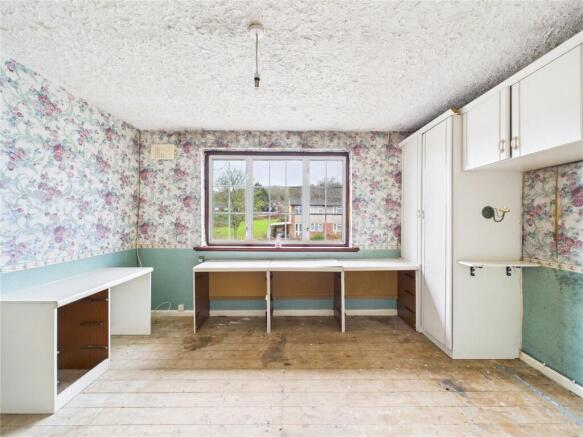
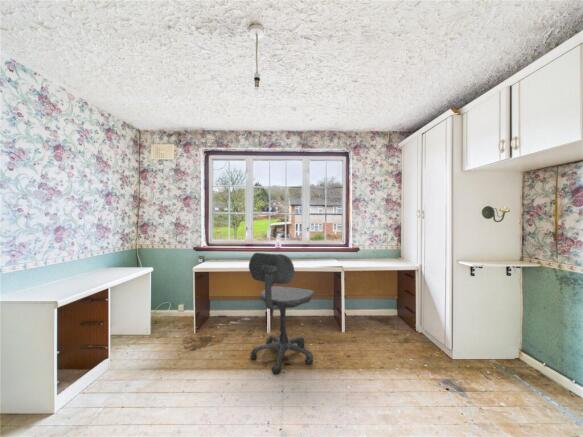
+ office chair (283, 303)
